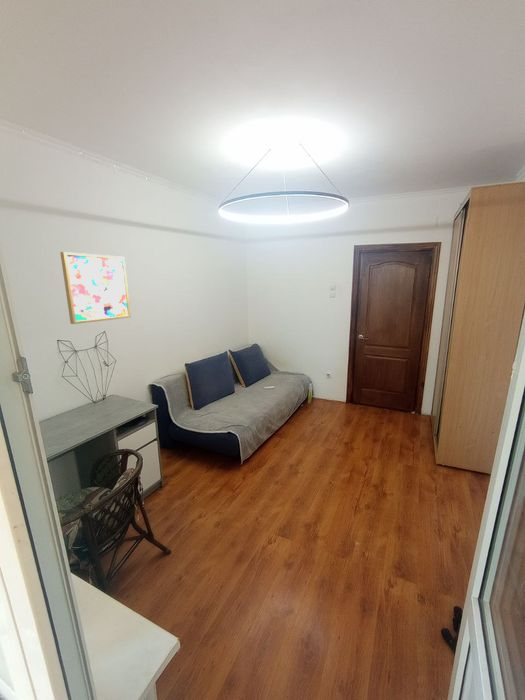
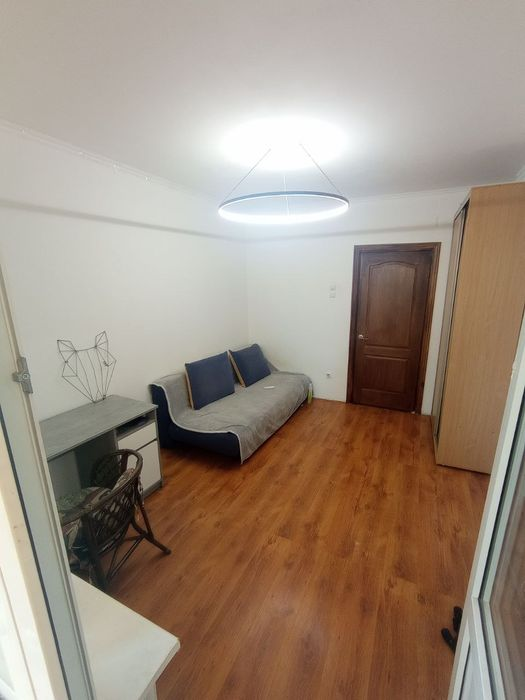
- wall art (99, 288)
